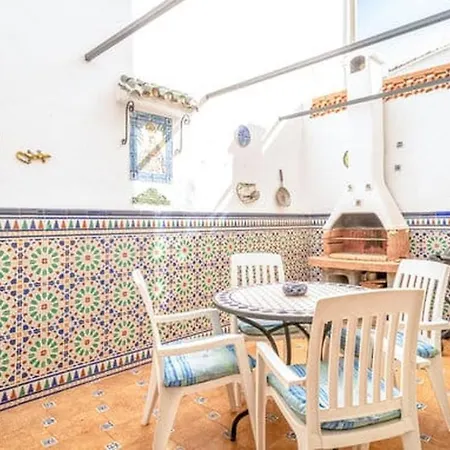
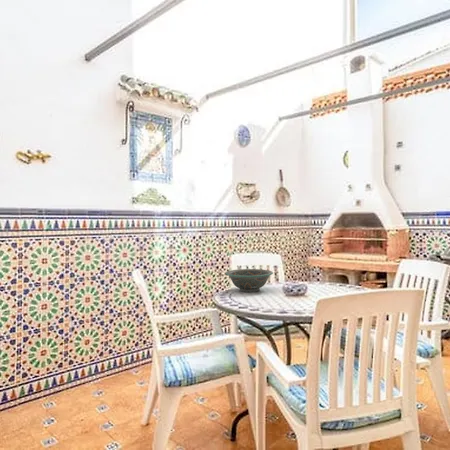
+ decorative bowl (249, 281)
